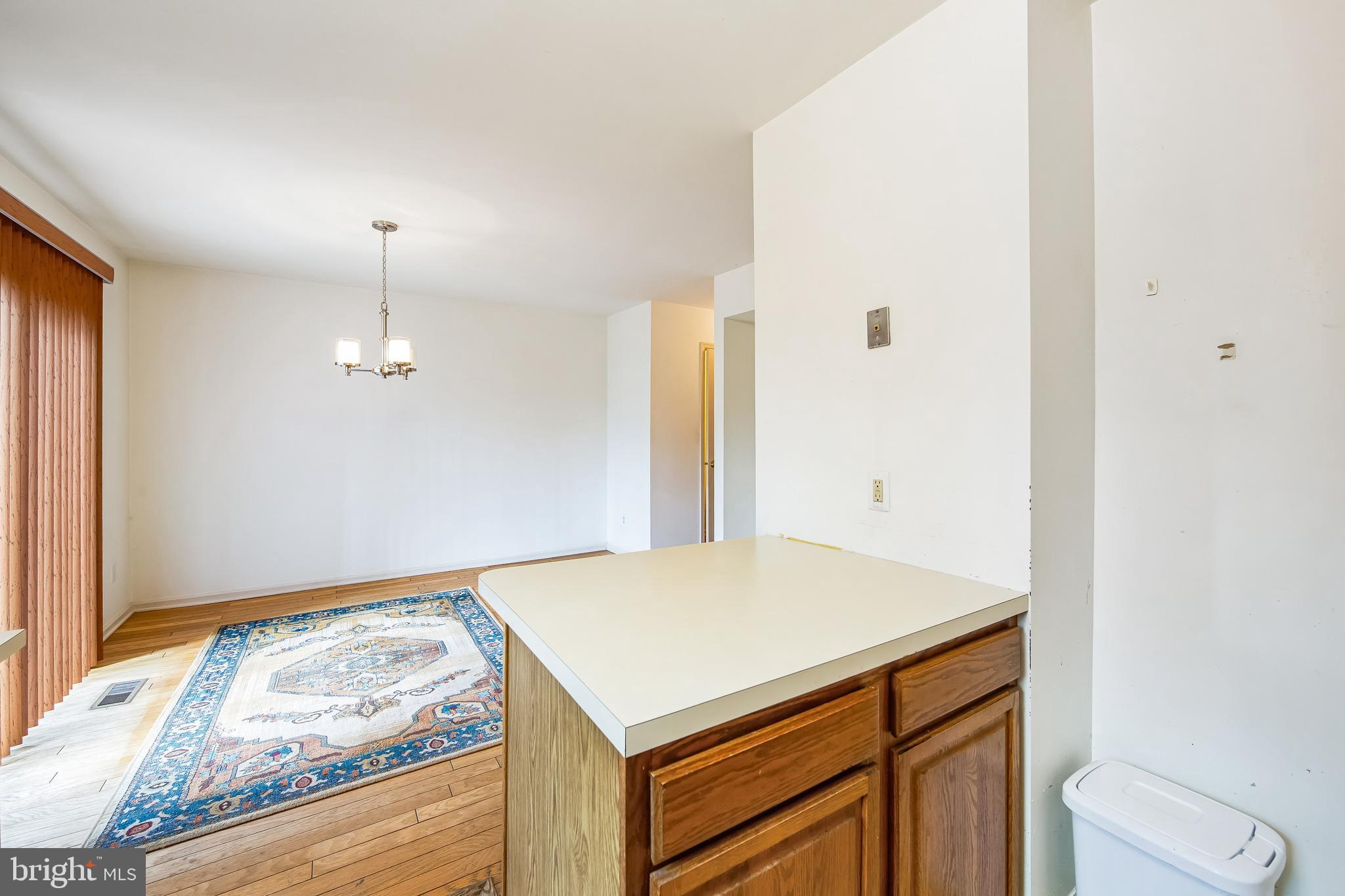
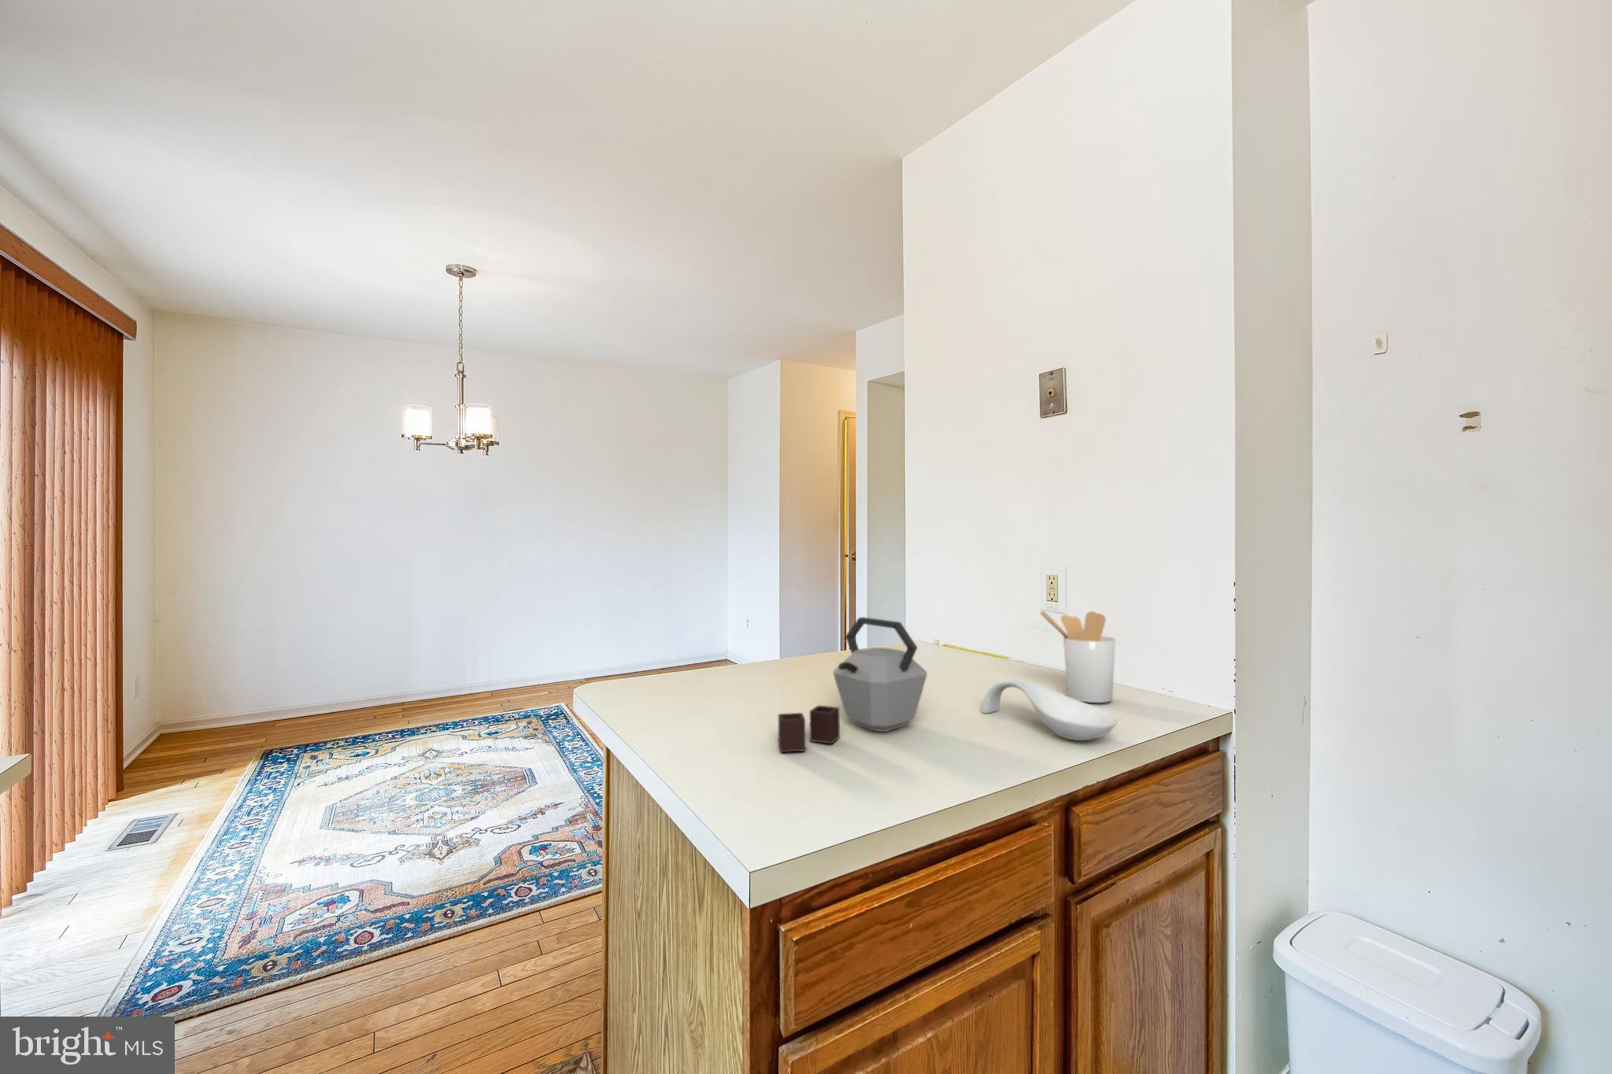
+ spoon rest (1044, 706)
+ kettle (847, 678)
+ utensil holder (1075, 652)
